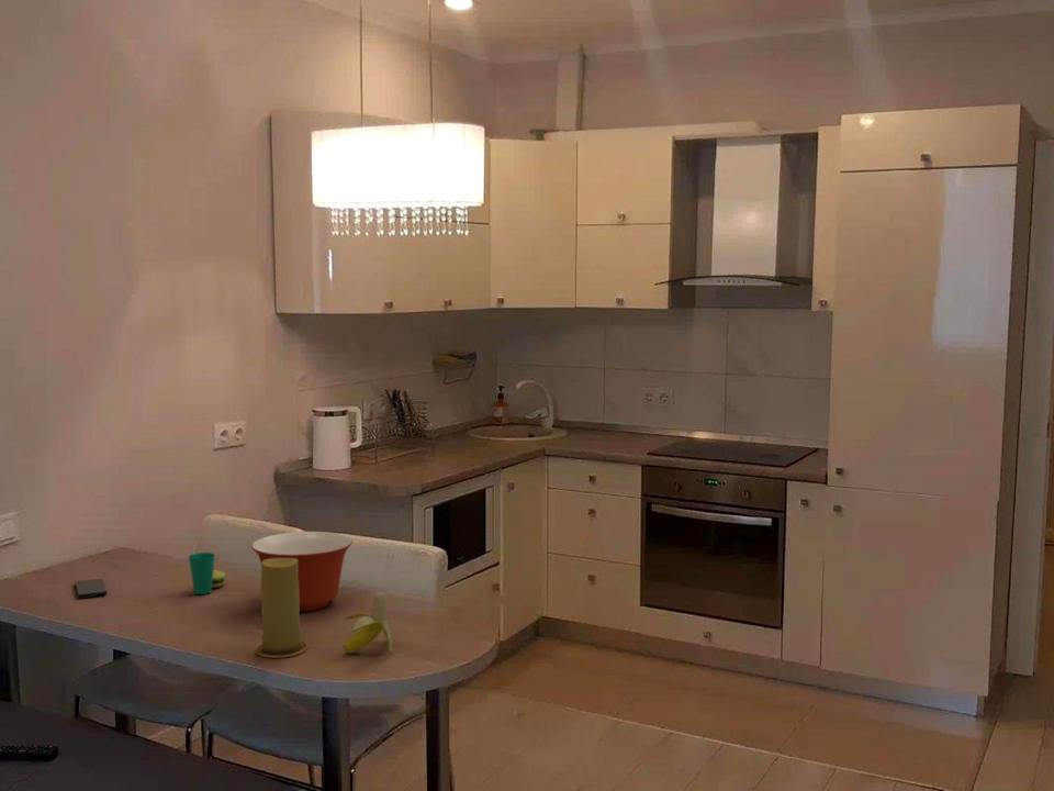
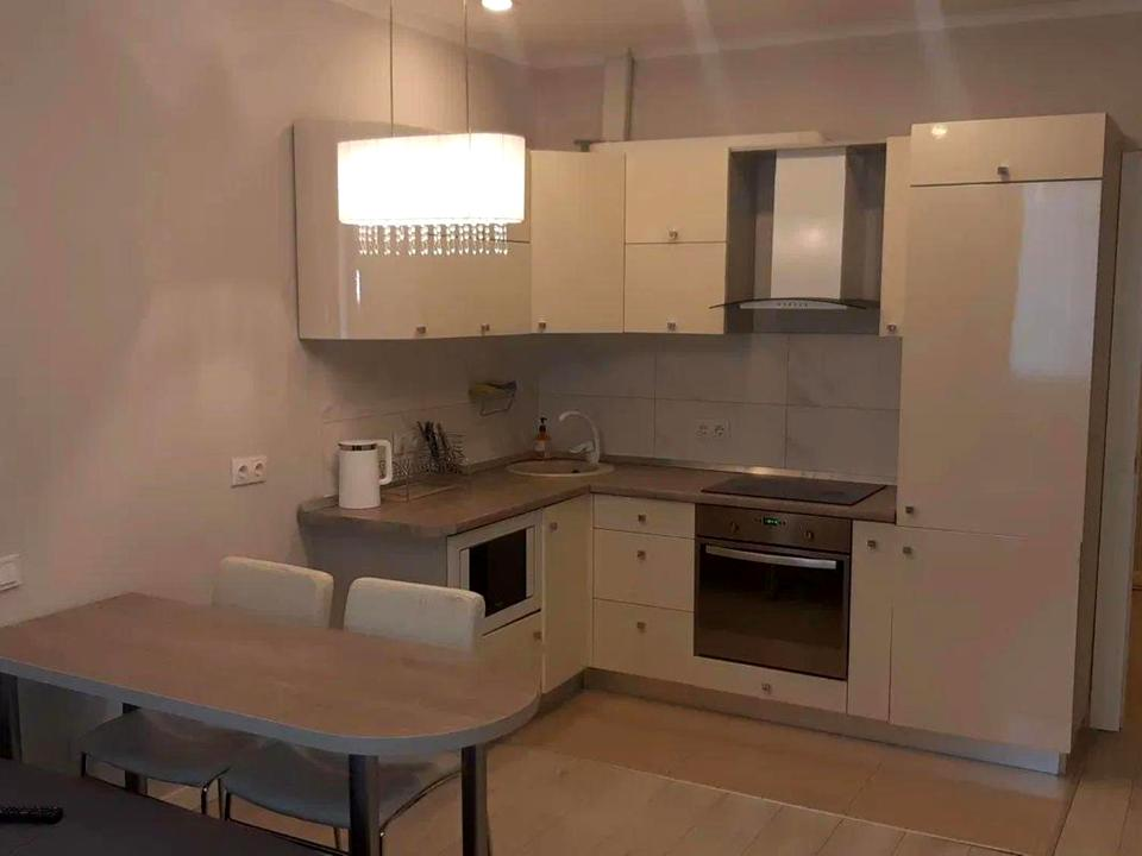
- smartphone (90, 588)
- cup (208, 570)
- banana (369, 622)
- mixing bowl (302, 572)
- candle (280, 604)
